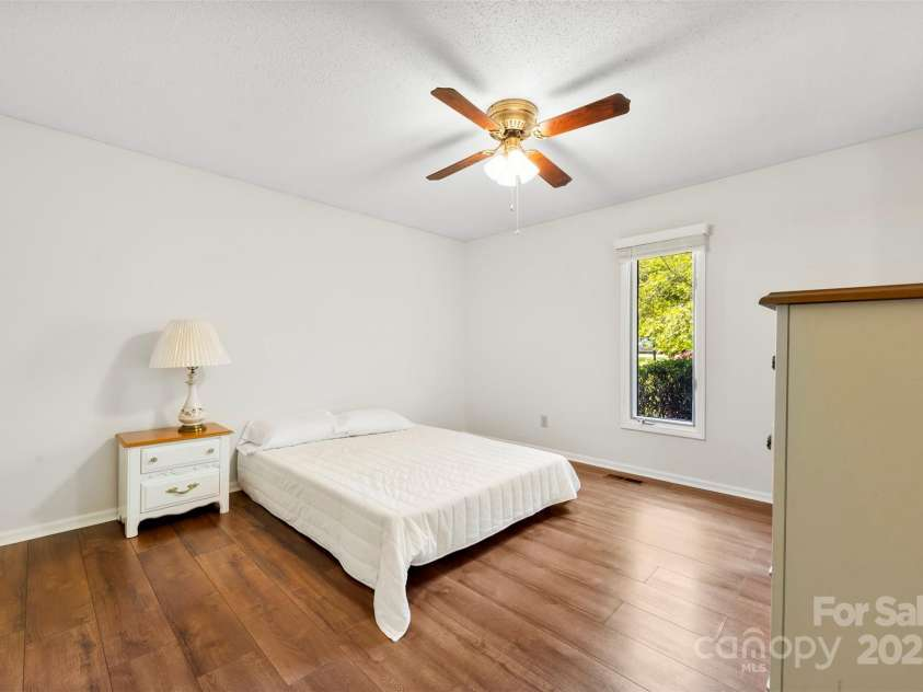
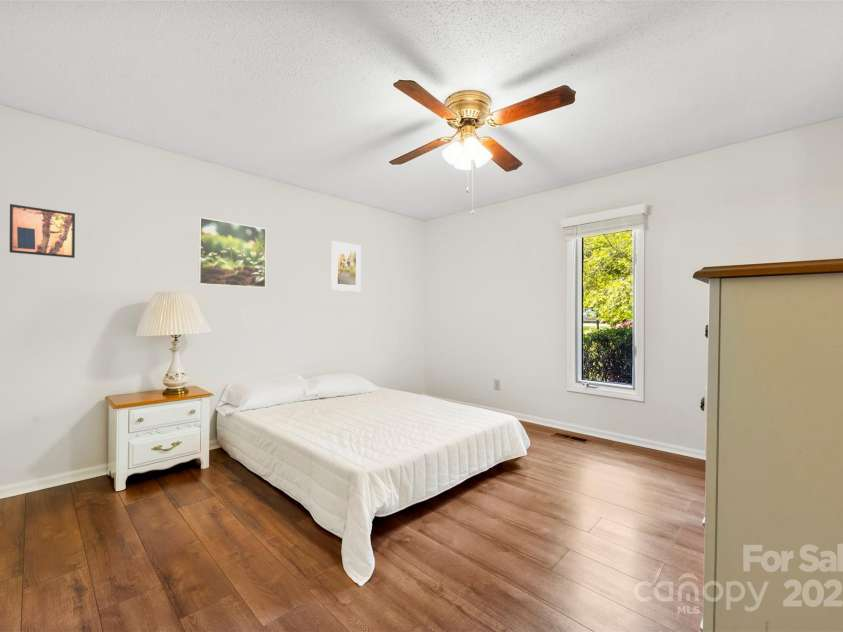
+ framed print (234, 254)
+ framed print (346, 266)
+ wall art (43, 232)
